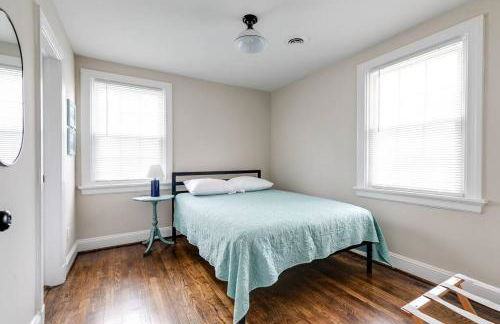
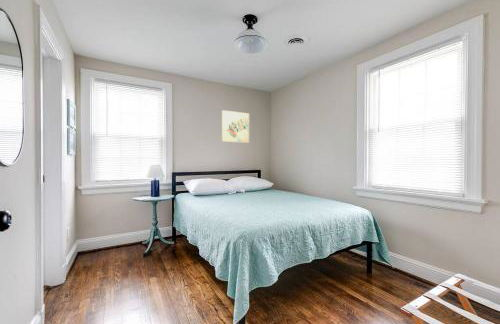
+ wall art (235, 127)
